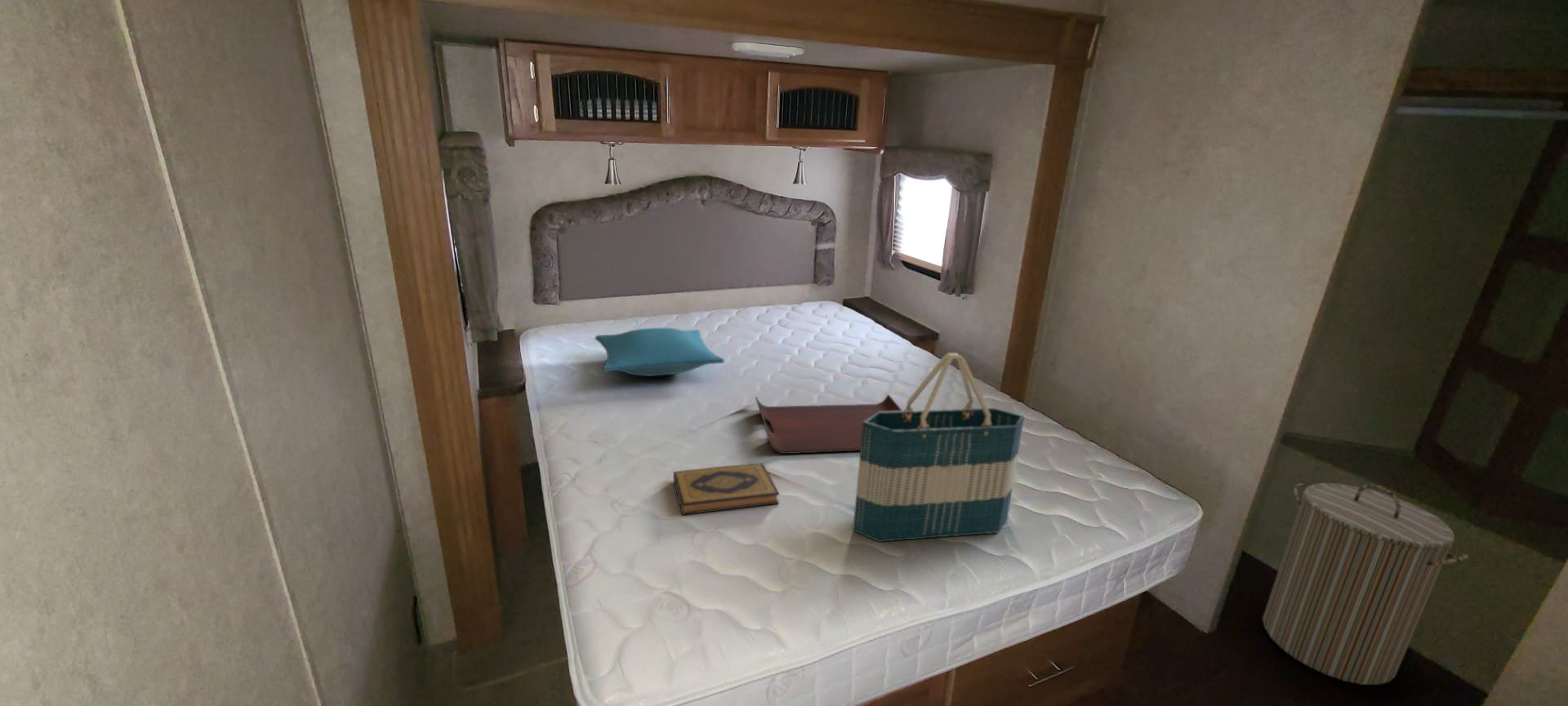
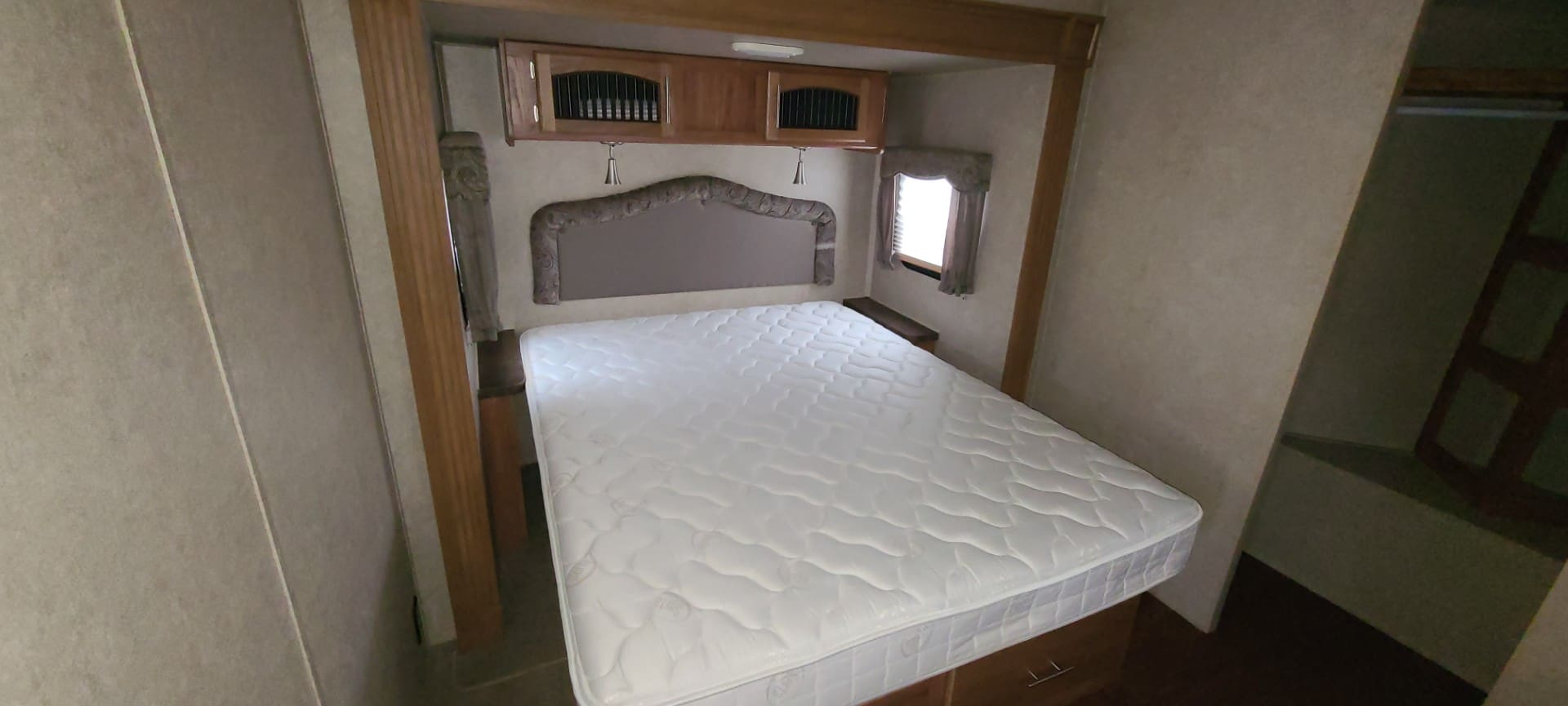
- serving tray (834, 421)
- laundry hamper (1353, 570)
- pillow (657, 350)
- tote bag (942, 443)
- hardback book (724, 486)
